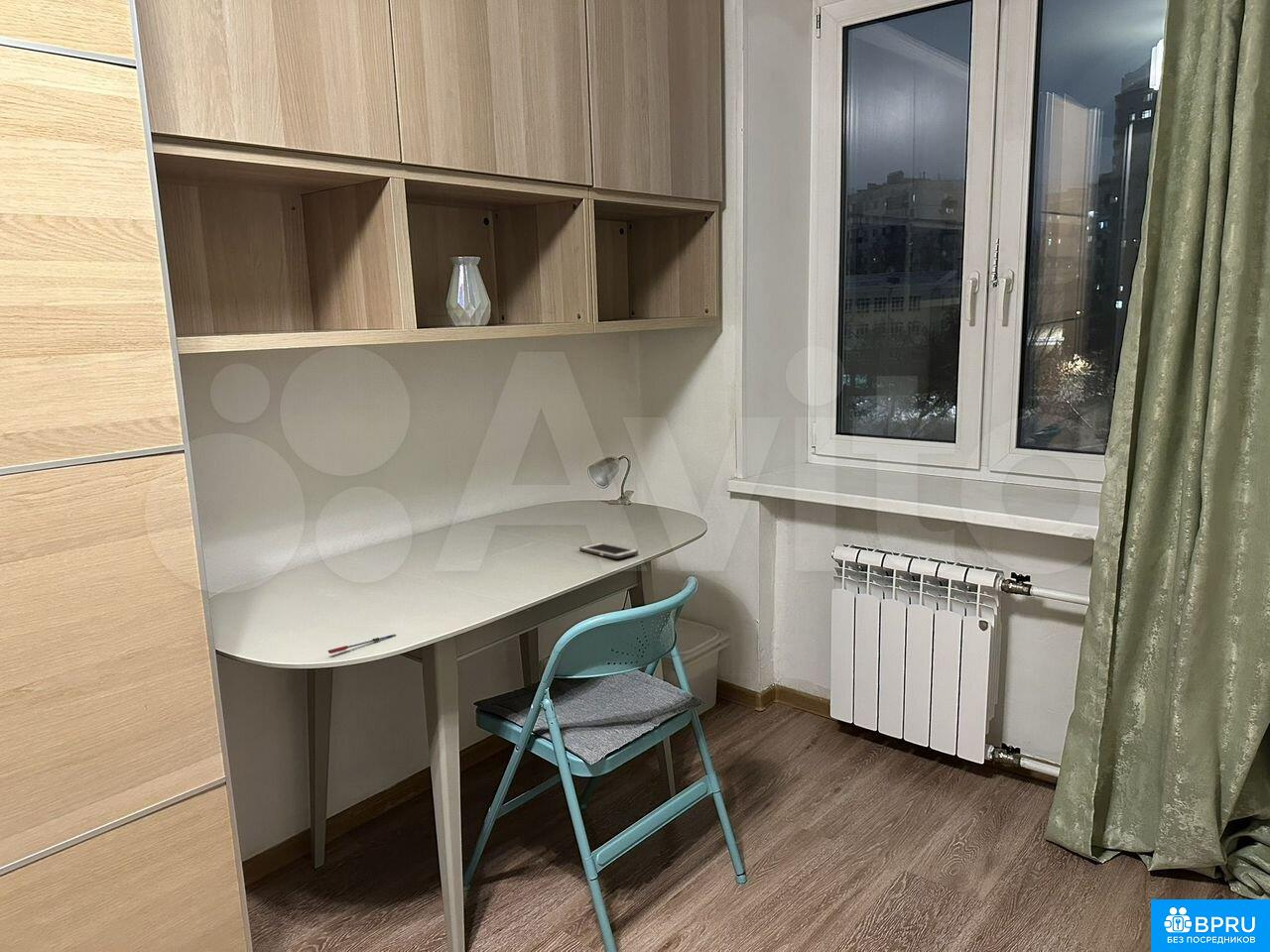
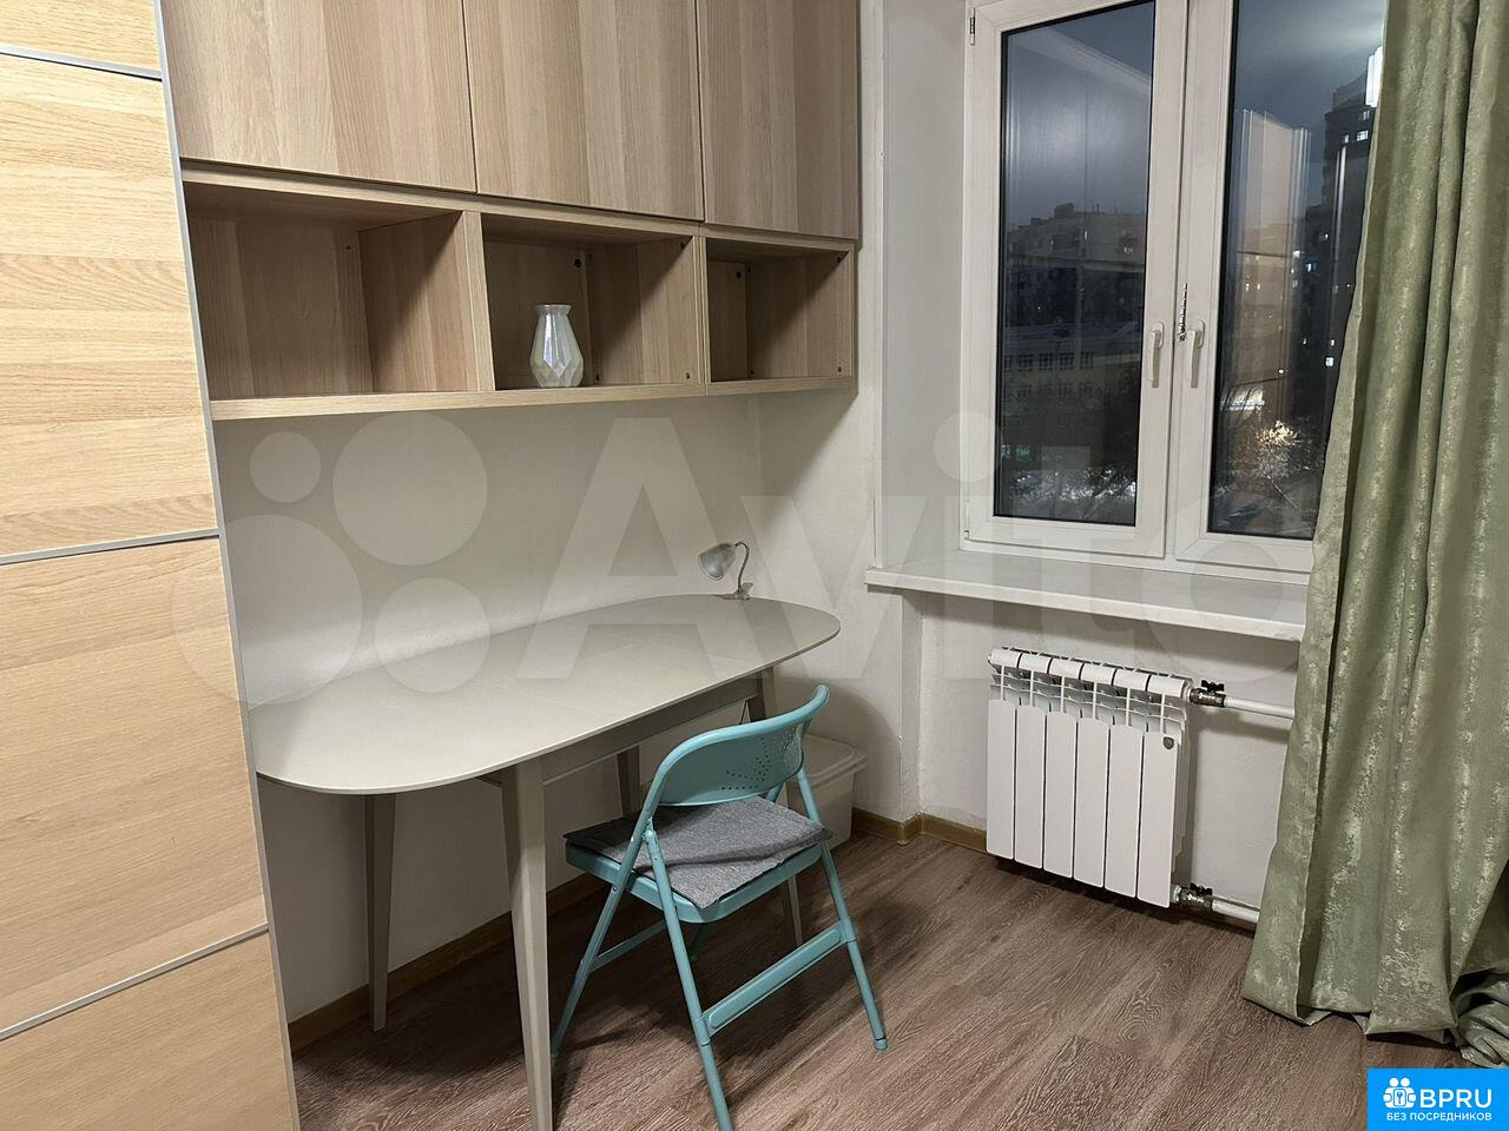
- cell phone (608, 550)
- pen (363, 643)
